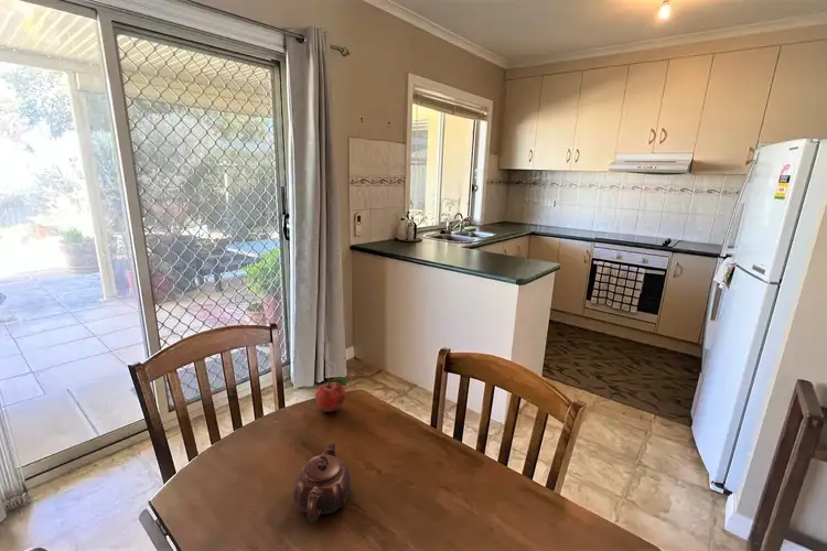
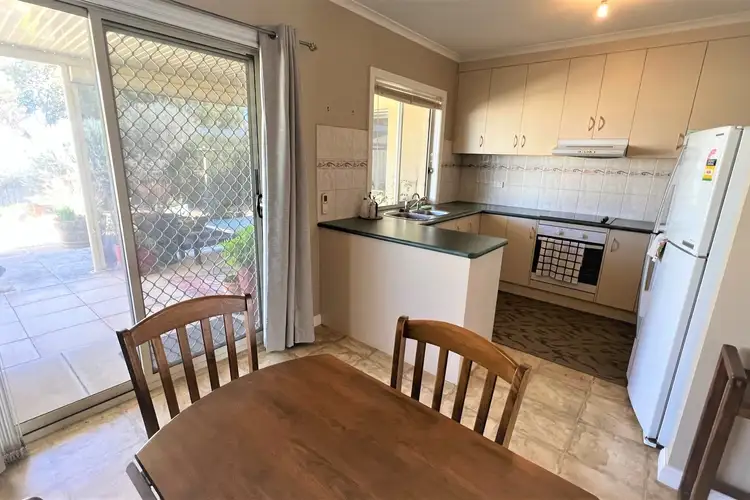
- fruit (332, 392)
- teapot (322, 477)
